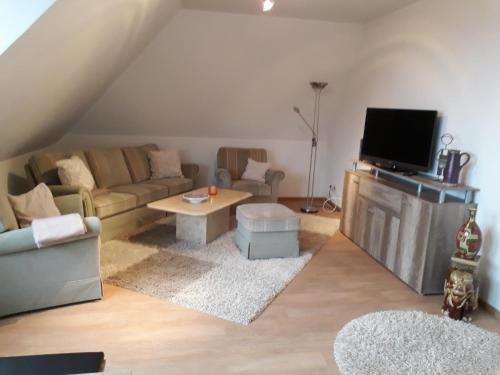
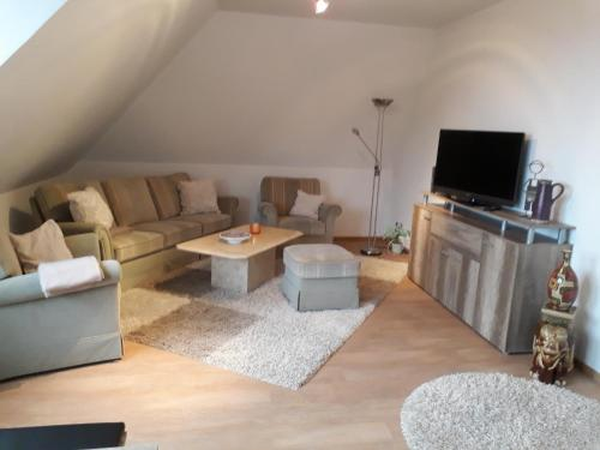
+ potted plant (394, 239)
